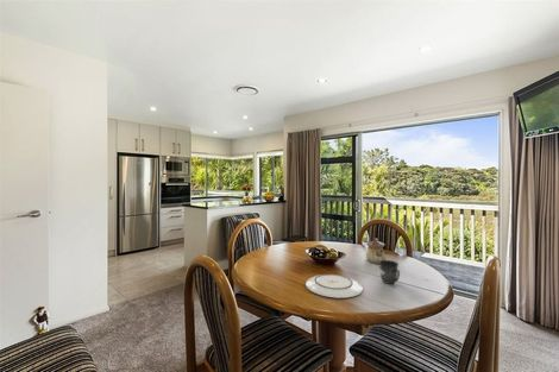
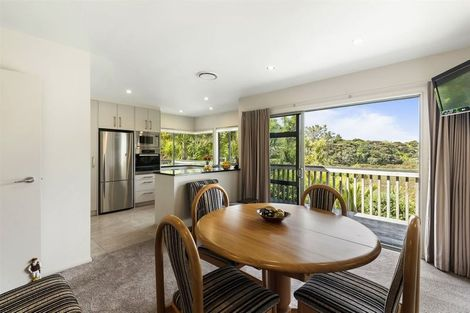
- teapot (375, 248)
- plate (333, 283)
- mug (390, 273)
